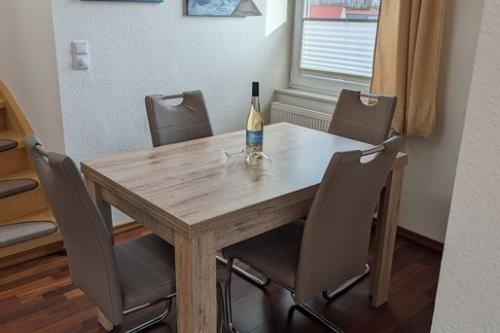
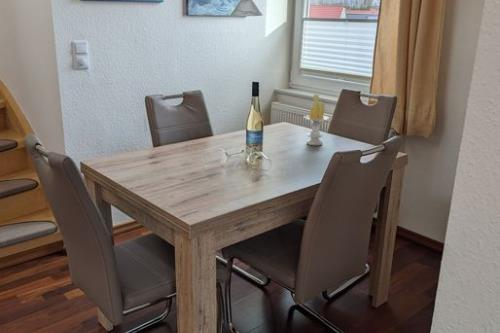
+ candle (316, 119)
